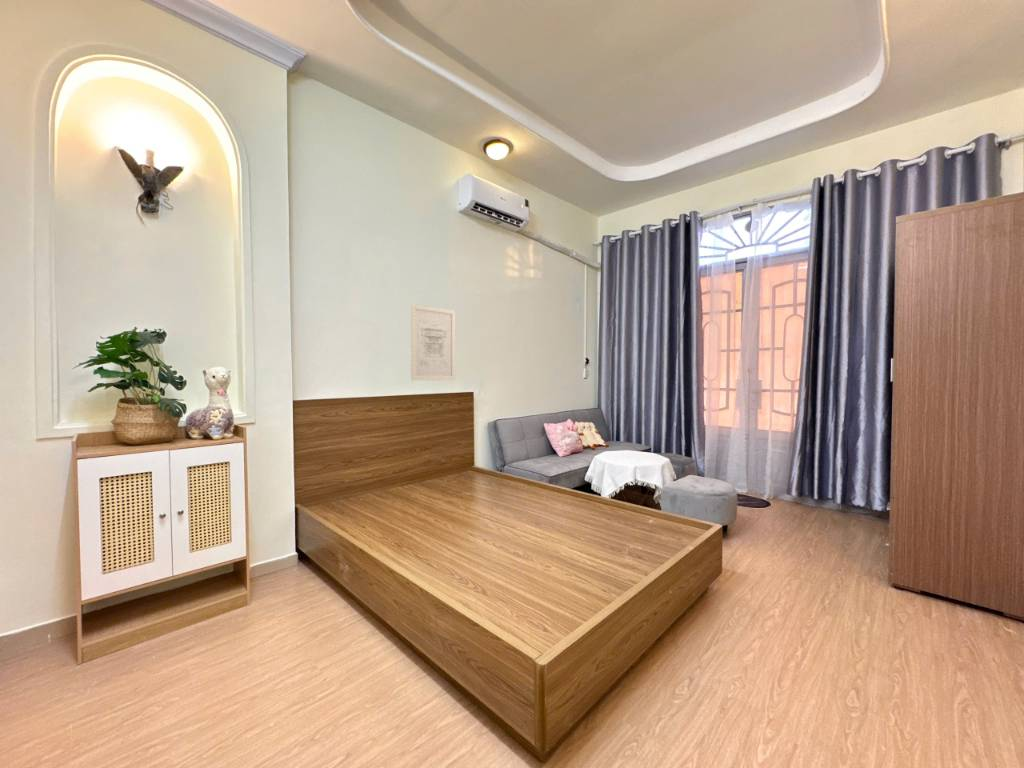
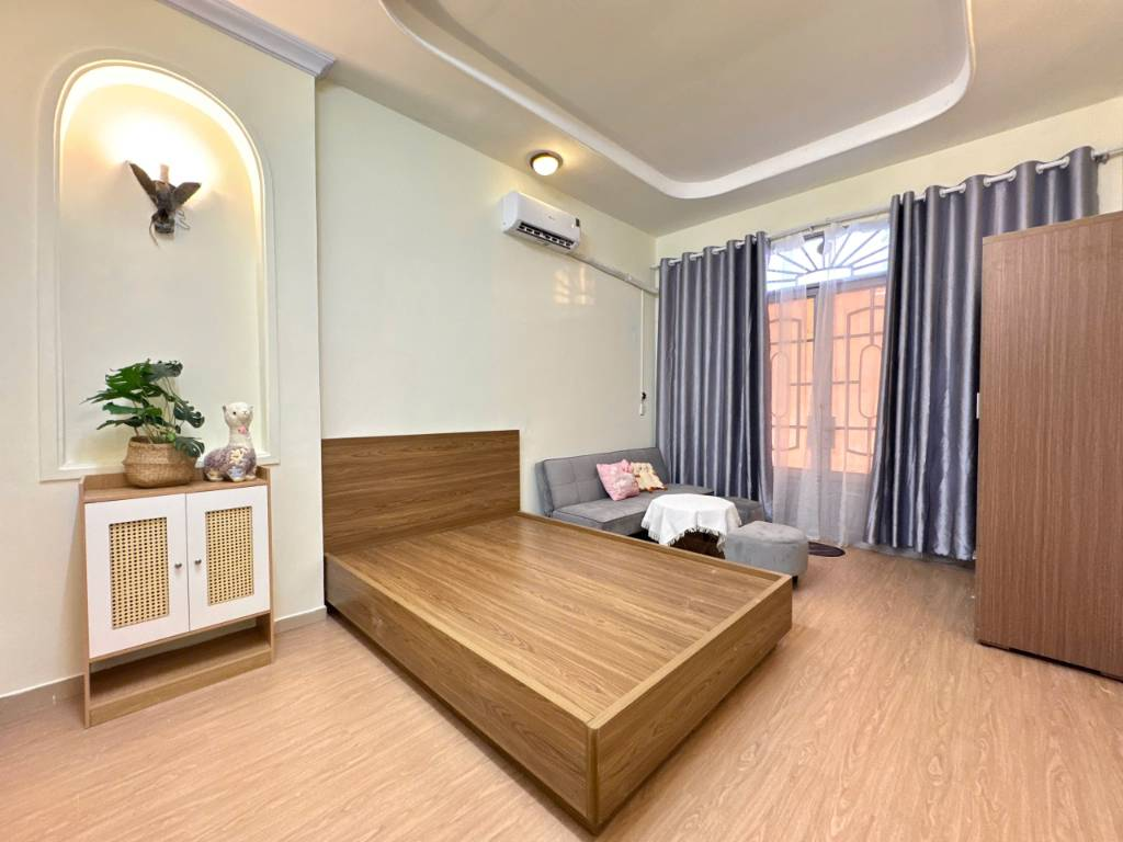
- wall art (434, 344)
